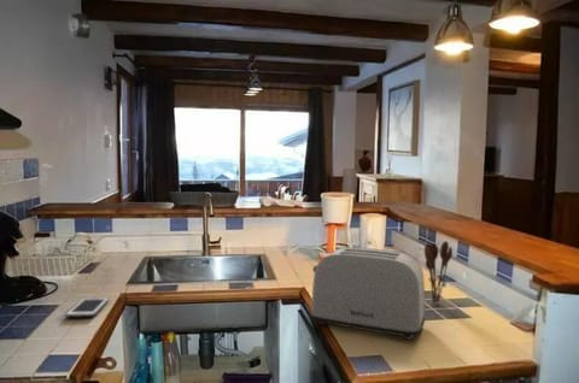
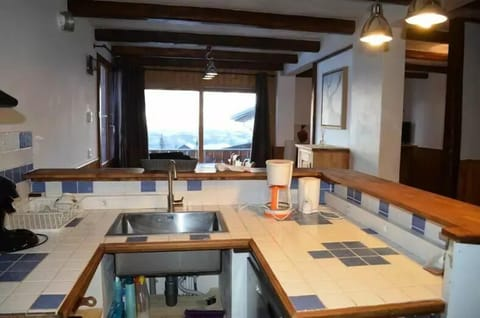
- toaster (365, 288)
- utensil holder (434, 271)
- cell phone (88, 306)
